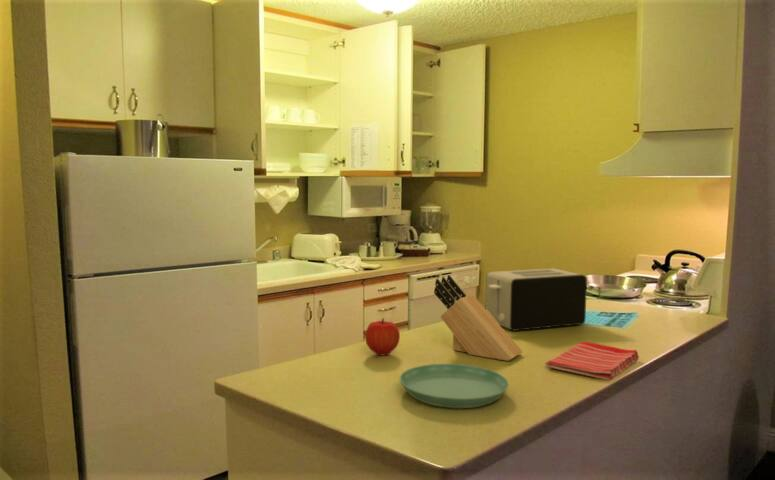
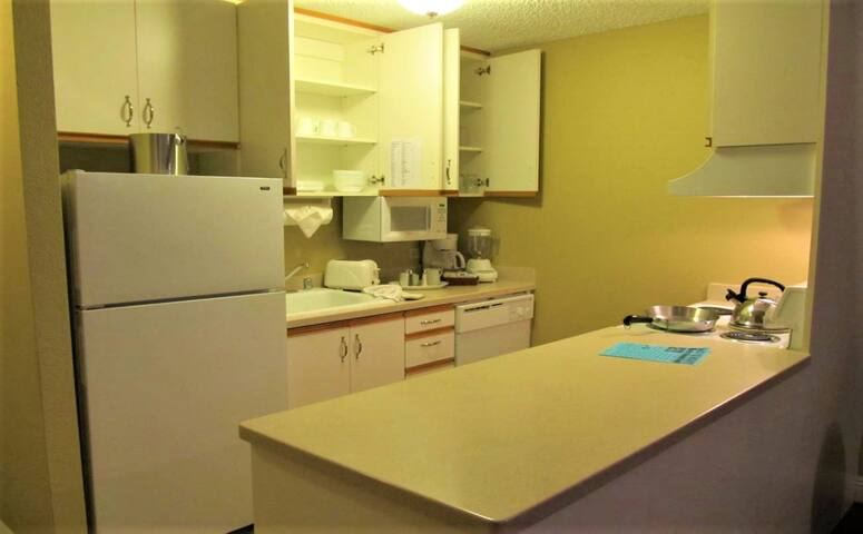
- dish towel (593, 358)
- knife block (475, 315)
- fruit (382, 336)
- saucer (453, 386)
- toaster (535, 298)
